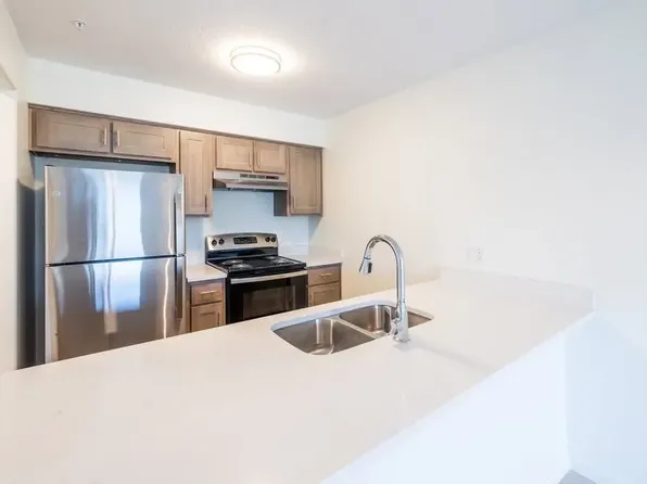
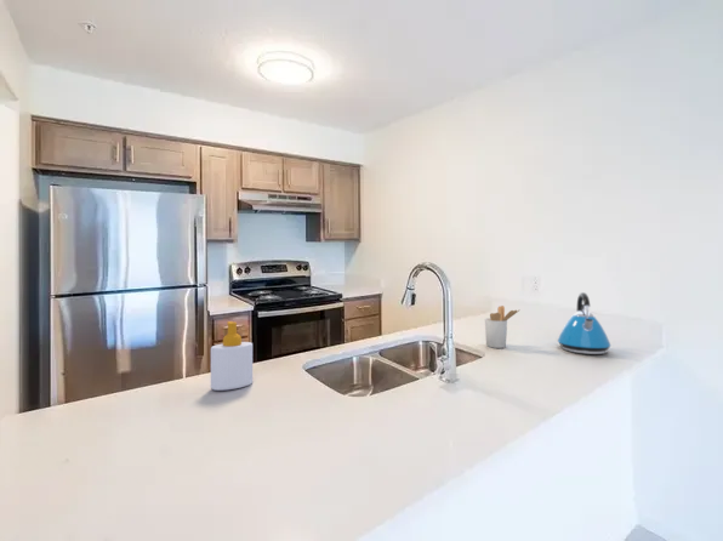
+ kettle (582, 320)
+ utensil holder (501, 326)
+ soap bottle (232, 354)
